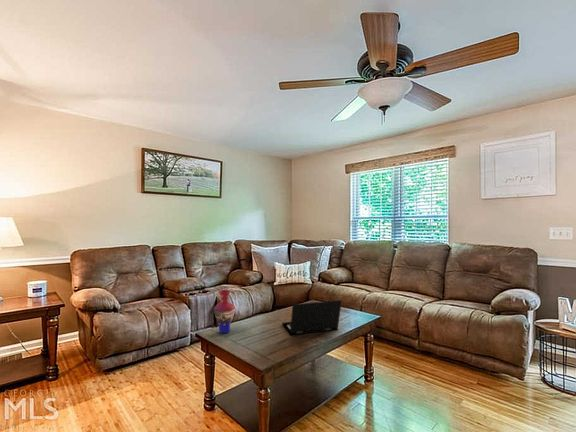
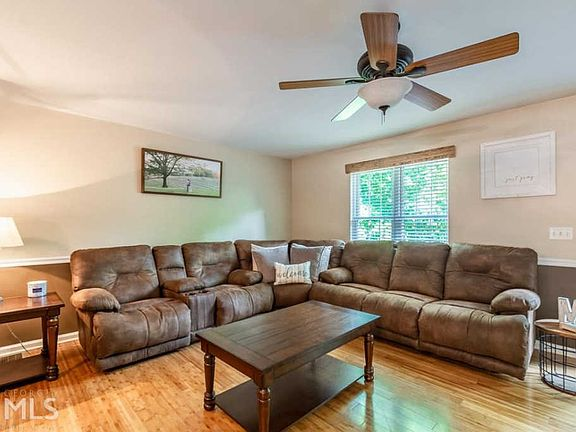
- laptop (310, 312)
- vase (224, 311)
